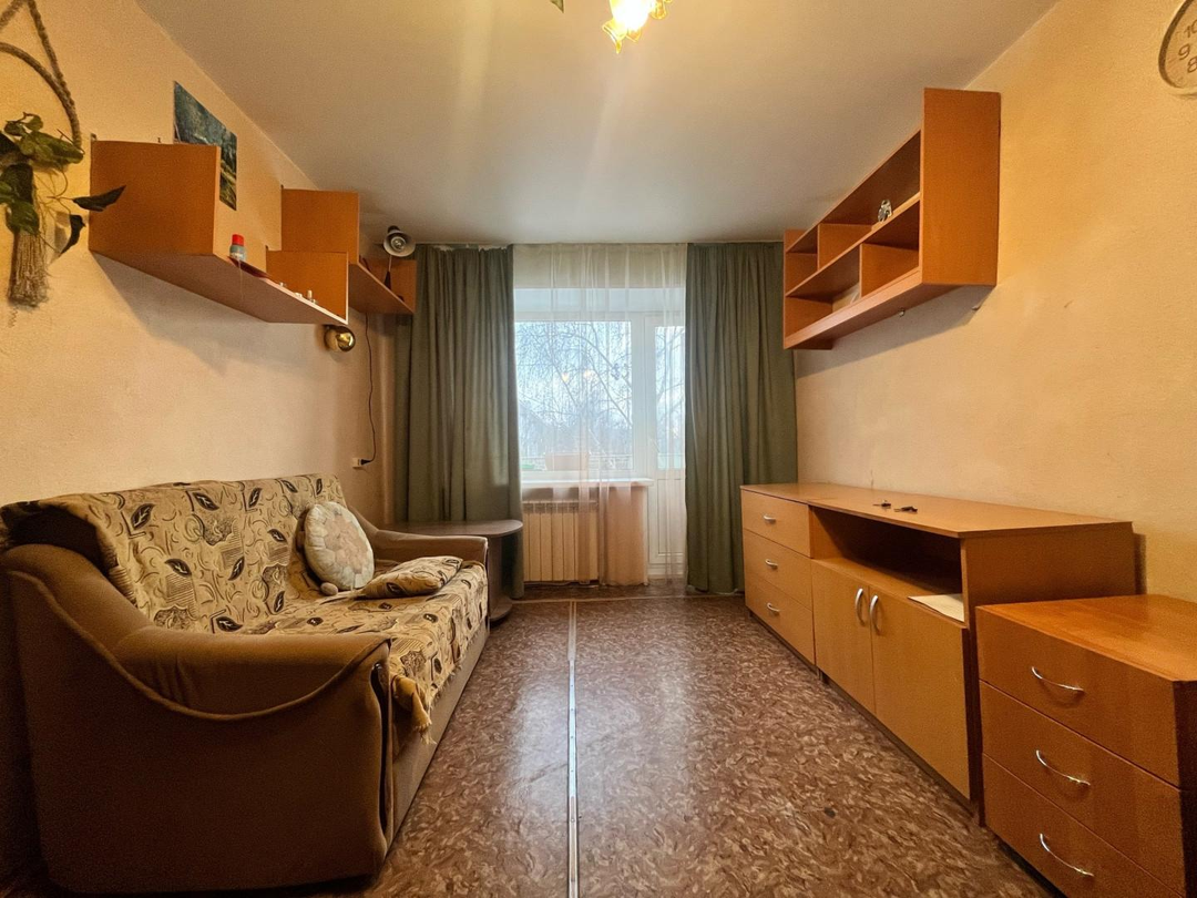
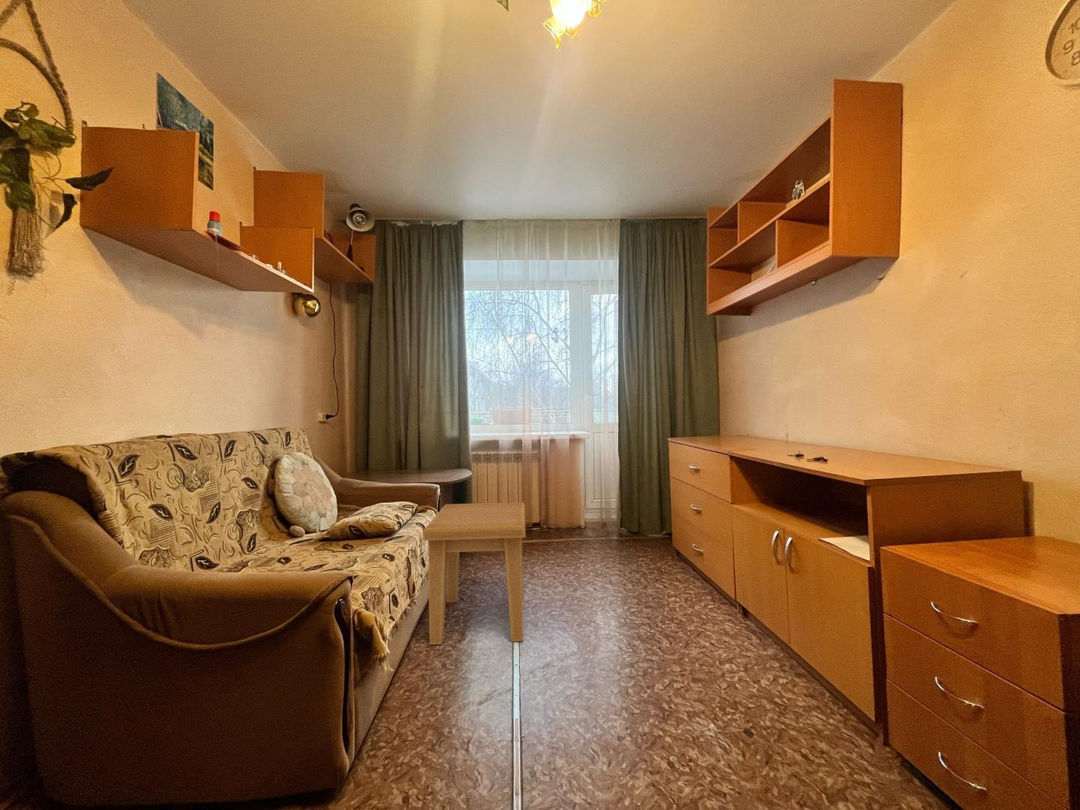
+ side table (480, 550)
